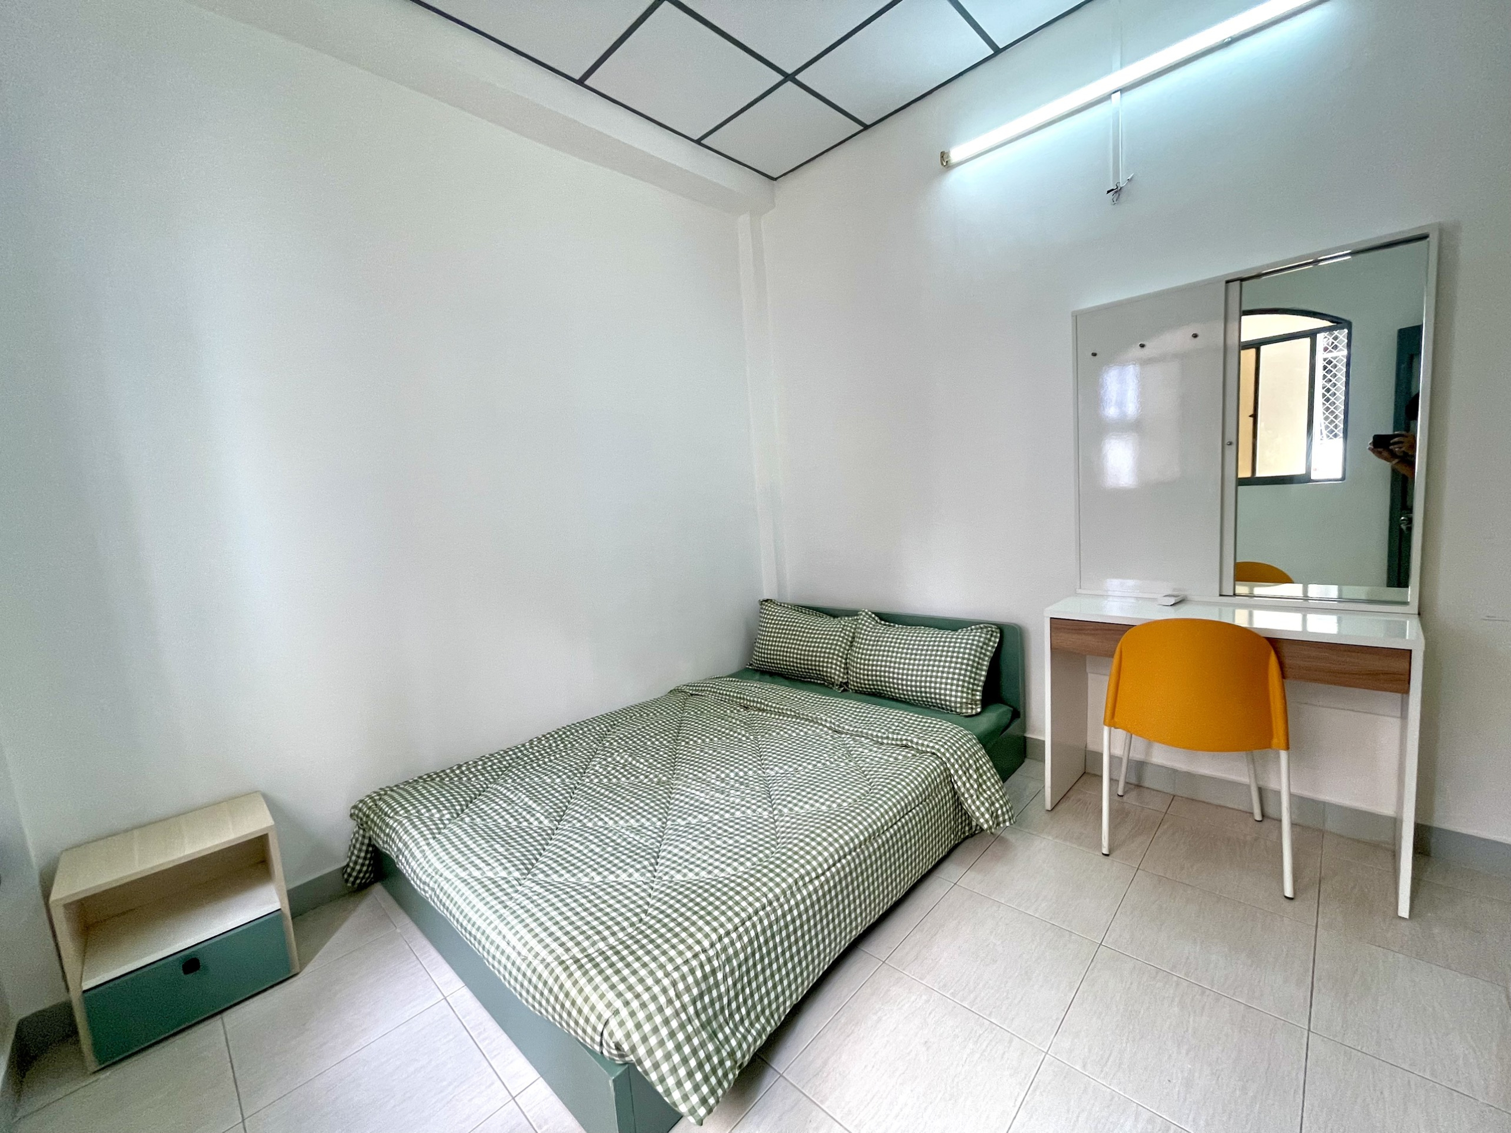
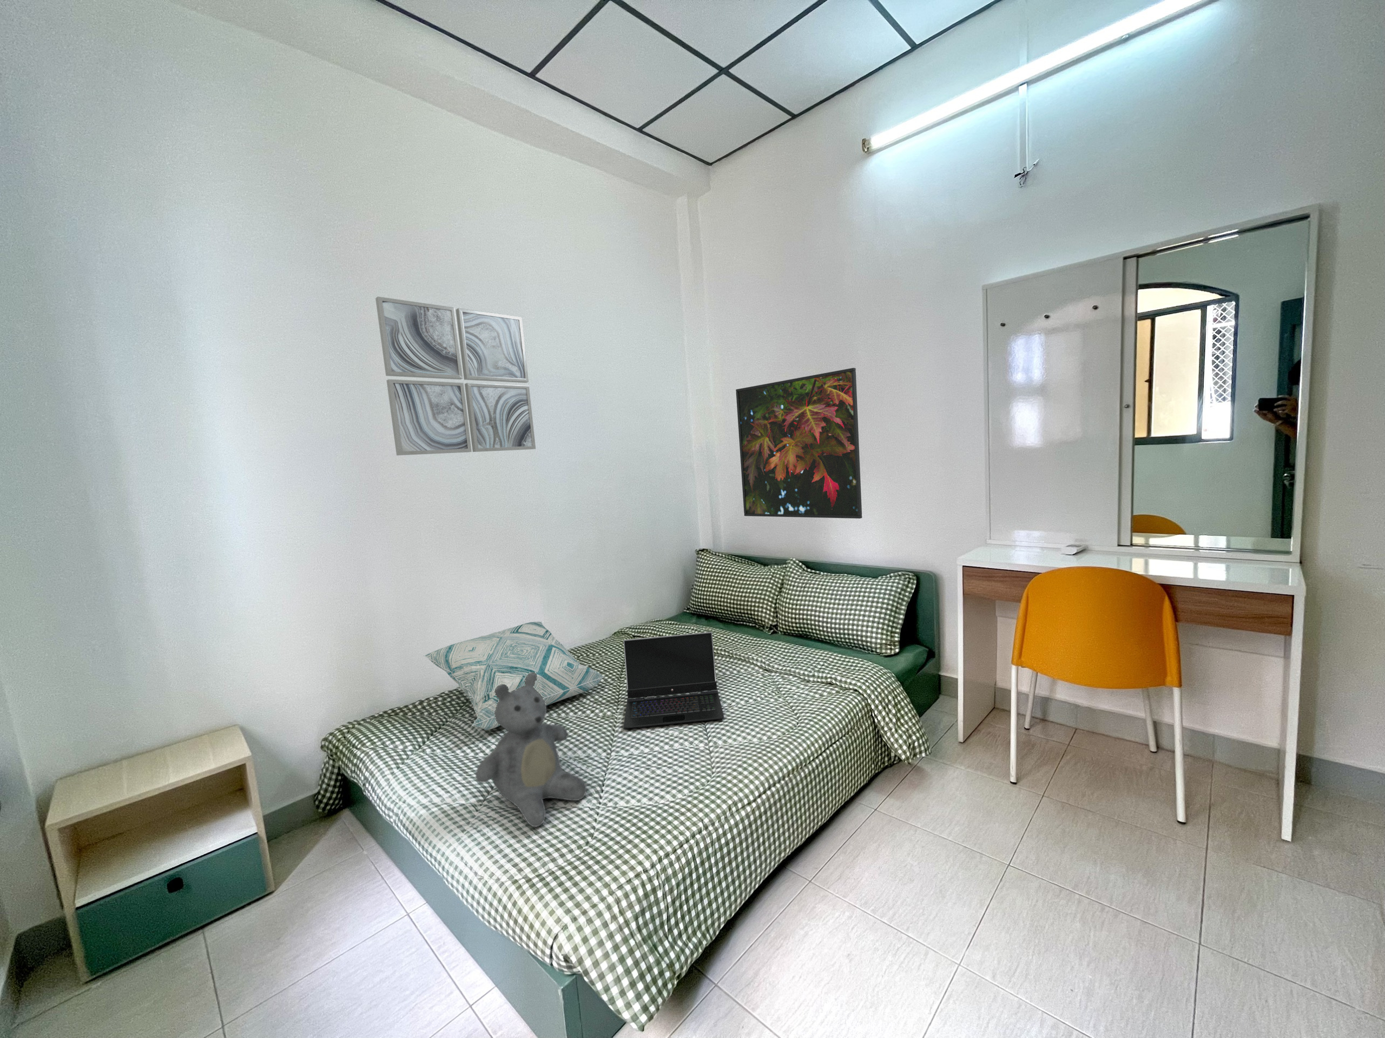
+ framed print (794, 449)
+ teddy bear (533, 743)
+ laptop computer (671, 678)
+ wall art (465, 379)
+ decorative pillow (514, 669)
